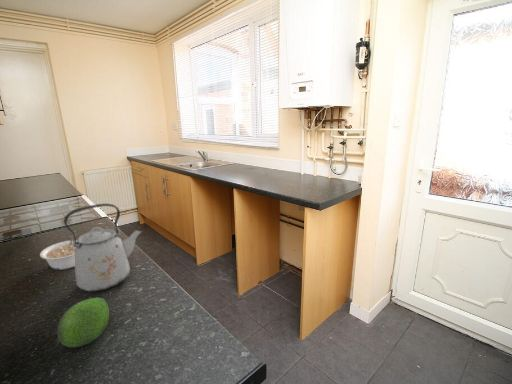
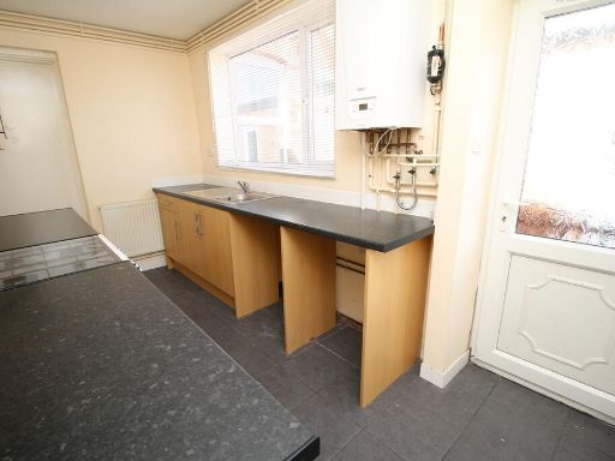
- kettle (108, 242)
- fruit (84, 319)
- legume (65, 253)
